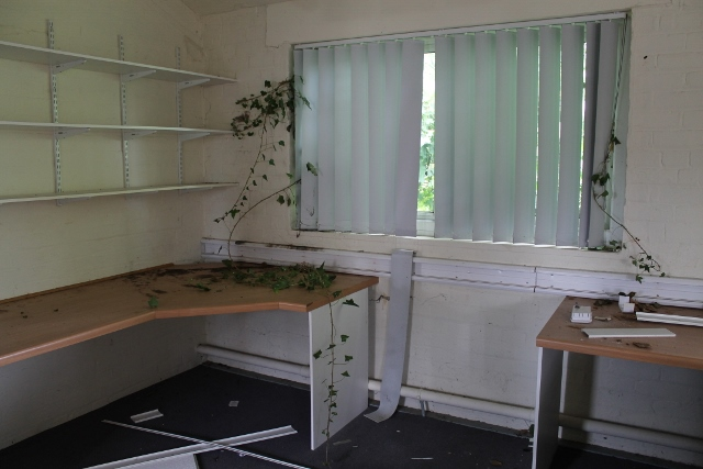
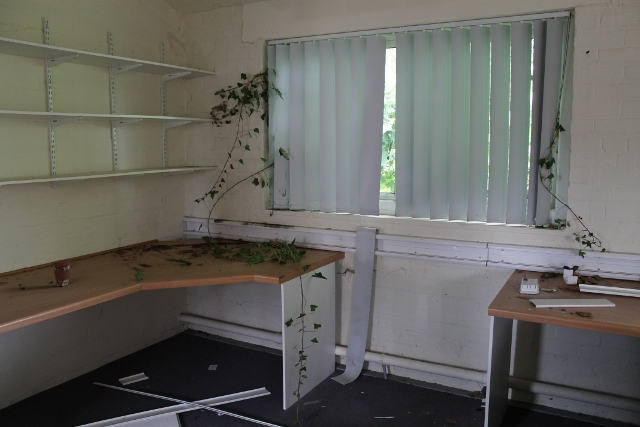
+ coffee cup (62, 273)
